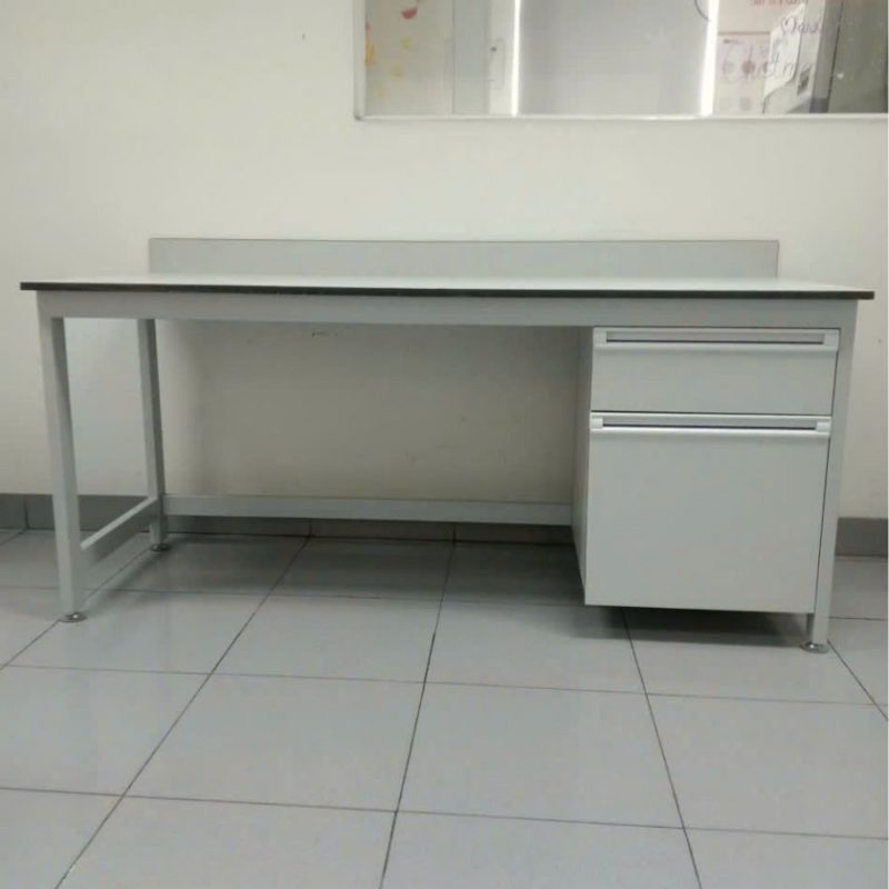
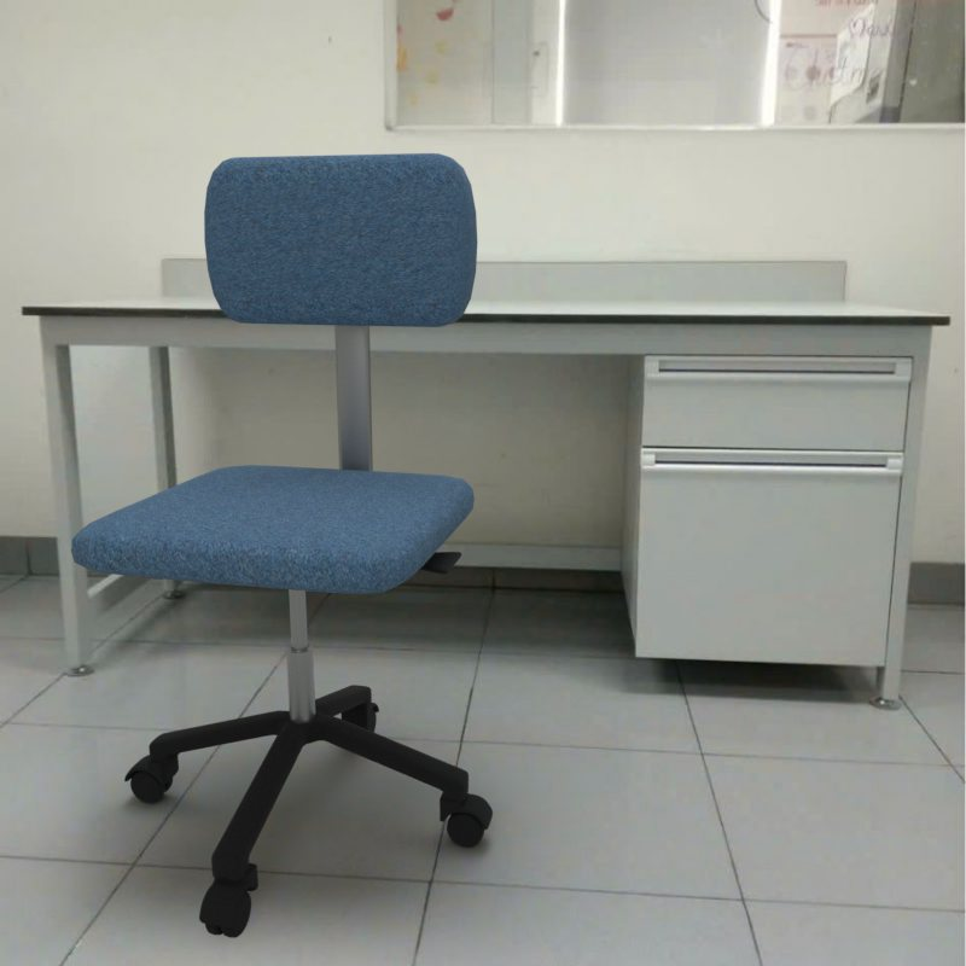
+ office chair (291, 506)
